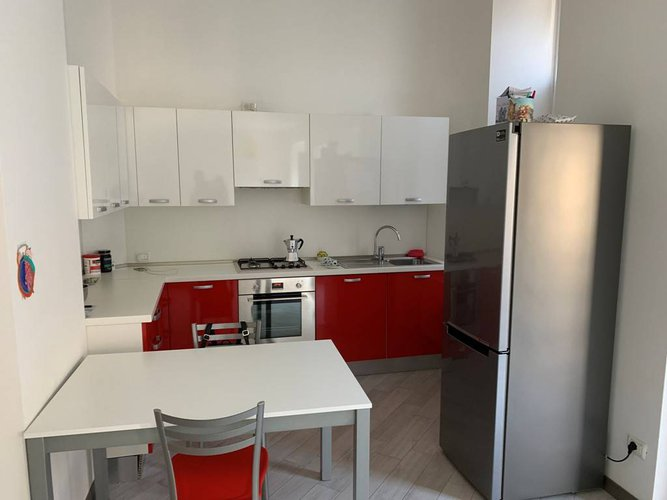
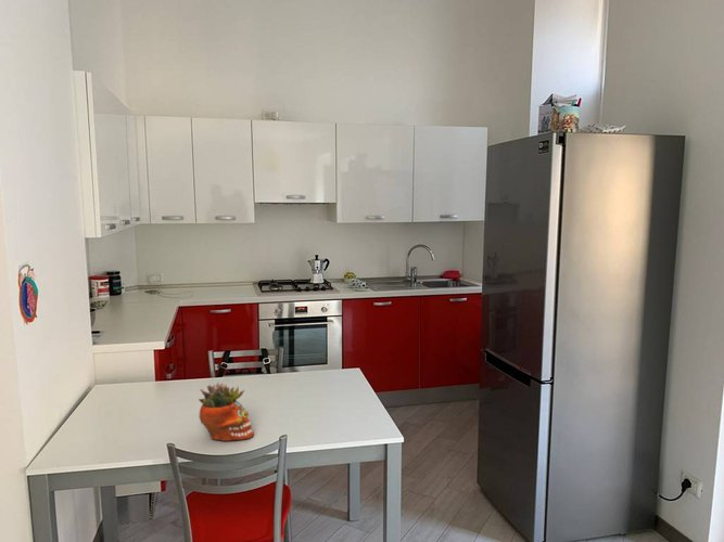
+ succulent planter (226, 409)
